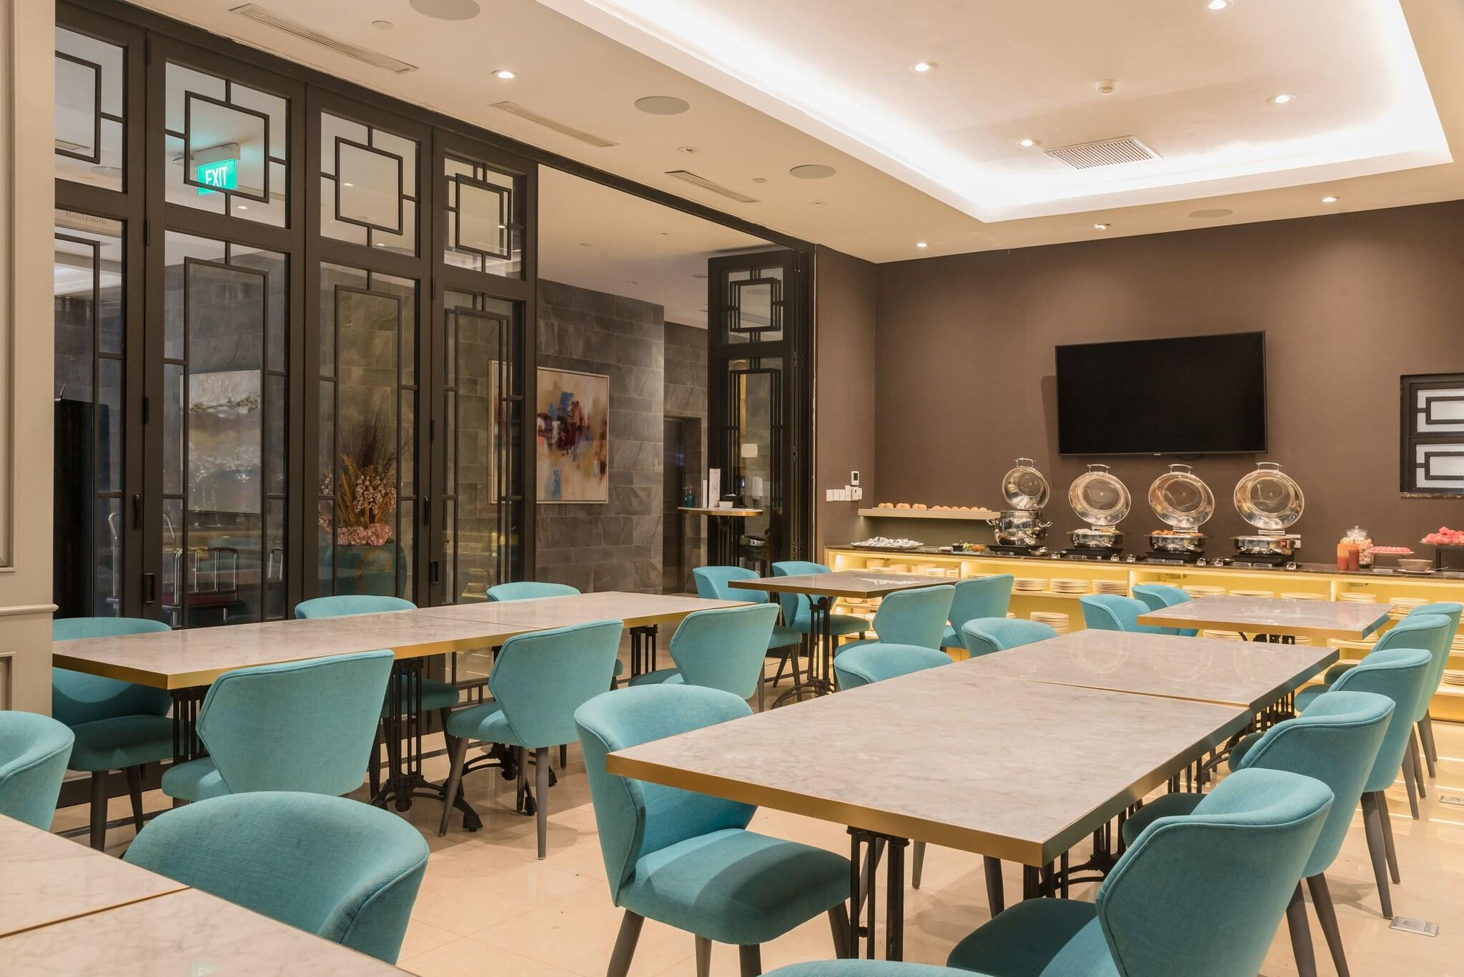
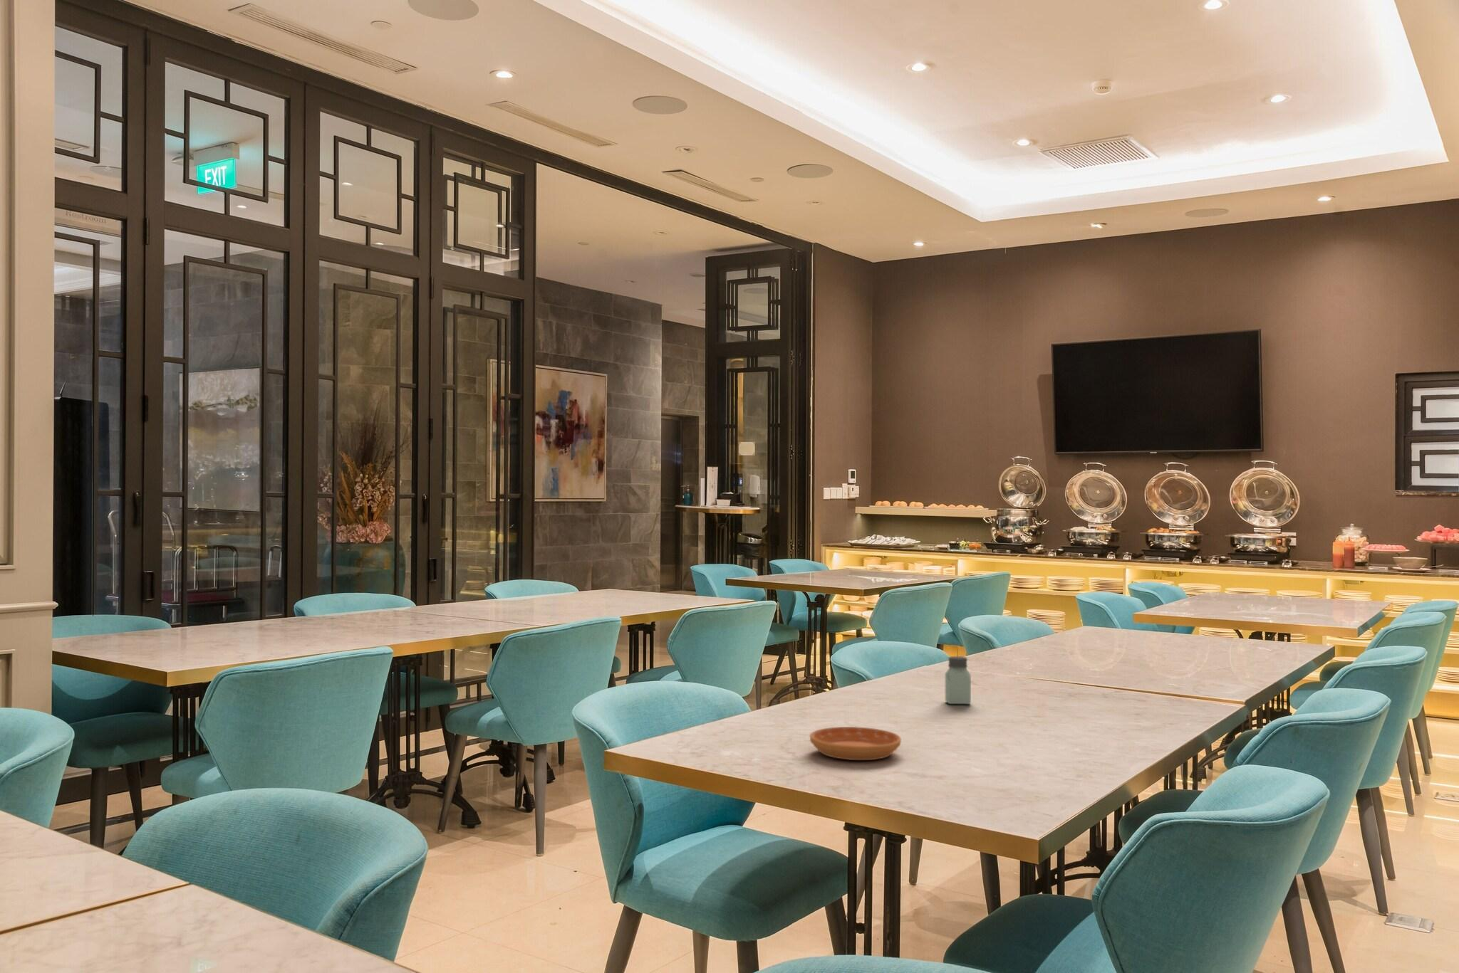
+ saucer (855, 744)
+ saltshaker (957, 680)
